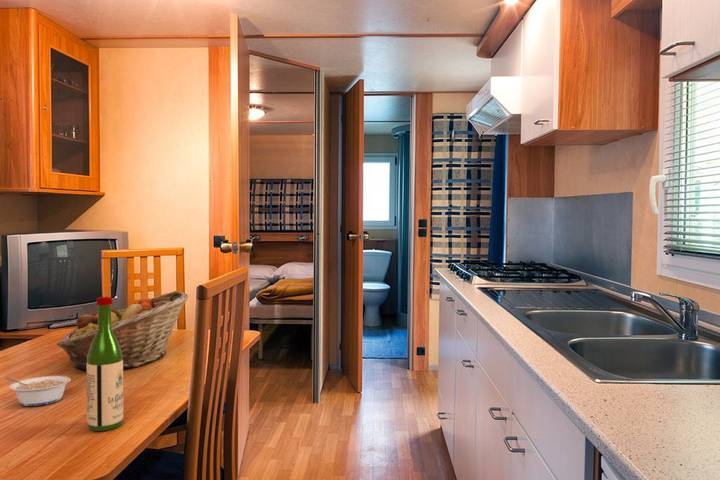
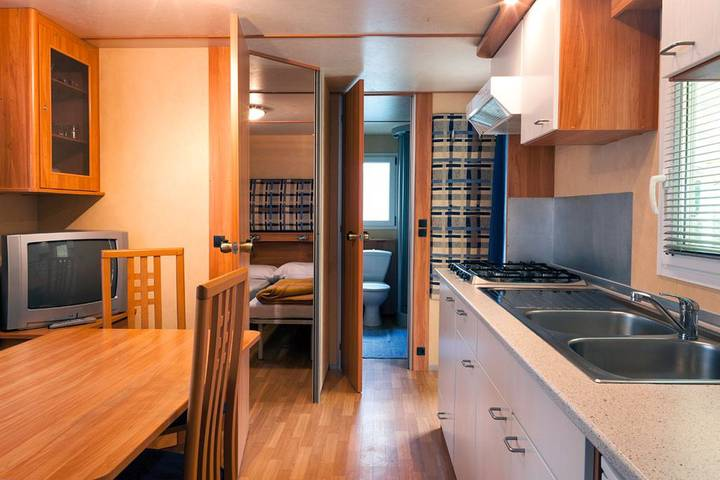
- wine bottle (104, 361)
- legume (38, 390)
- fruit basket (127, 326)
